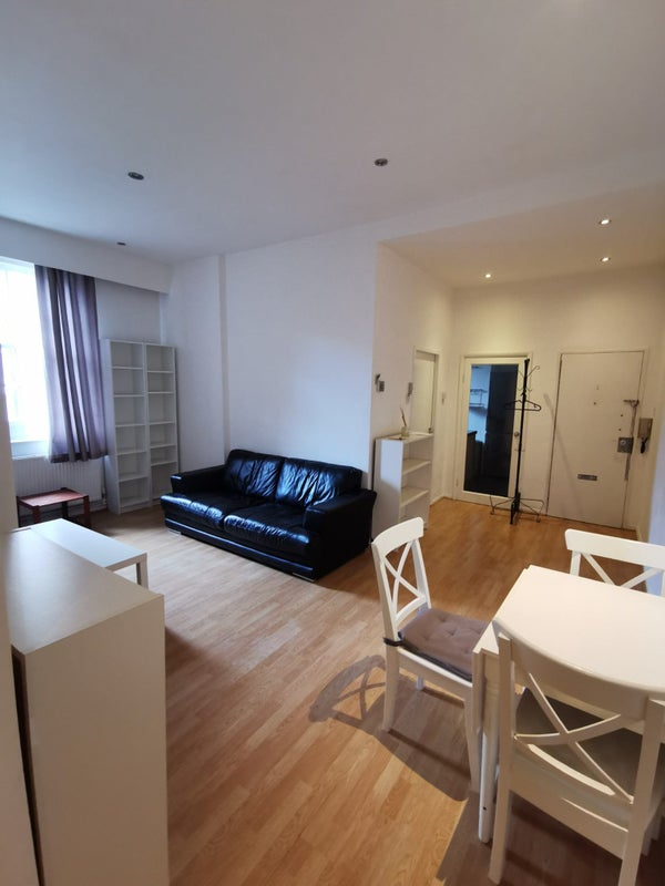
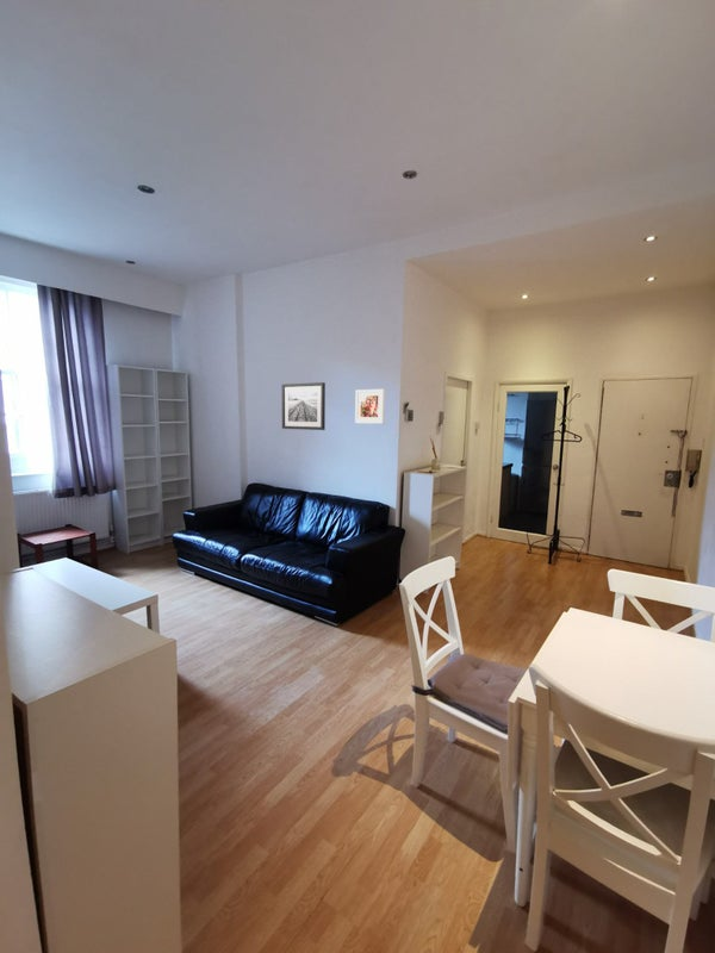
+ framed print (369, 406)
+ wall art (303, 406)
